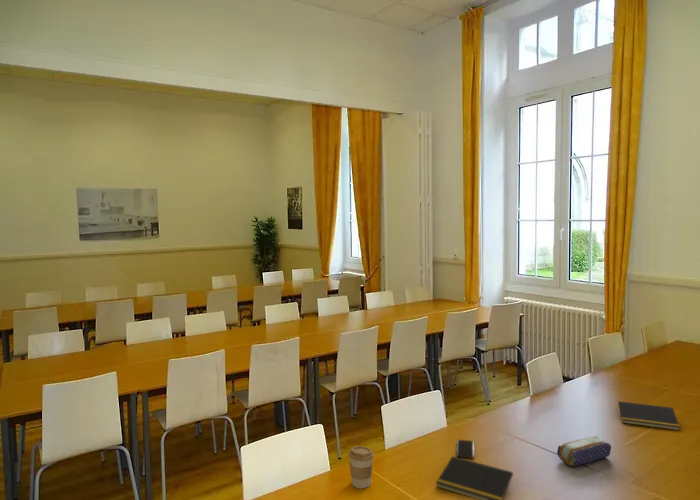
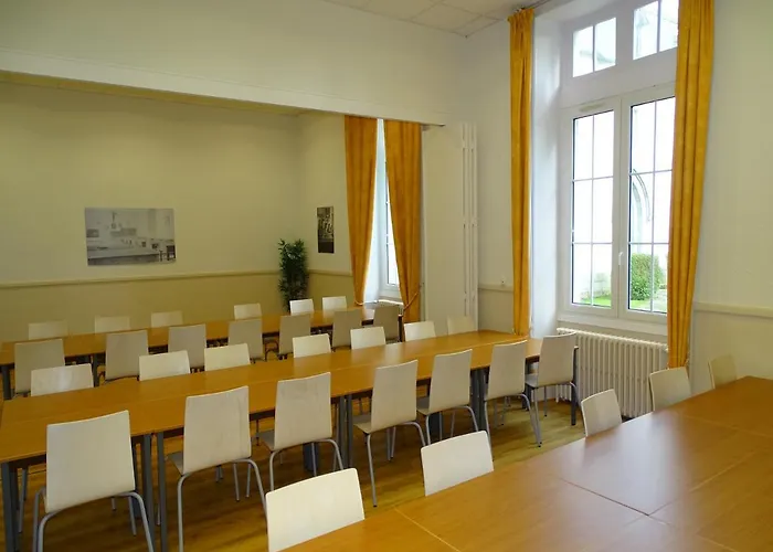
- coffee cup (361, 466)
- pencil case (583, 450)
- notepad (647, 415)
- smartphone (465, 448)
- notepad (474, 479)
